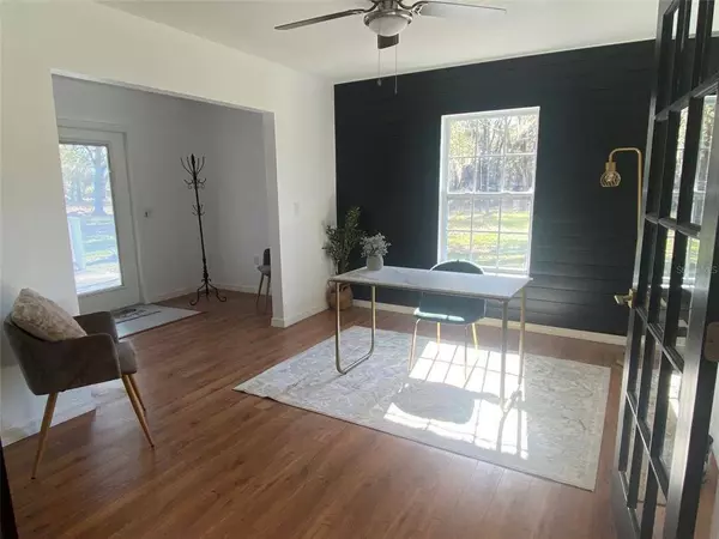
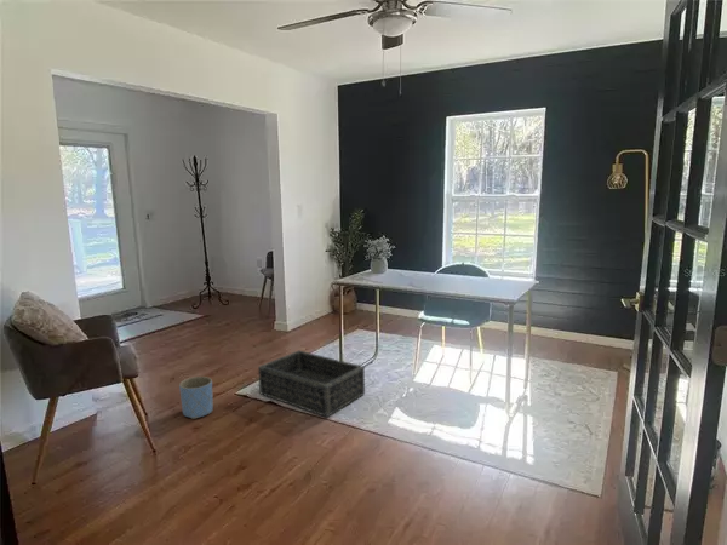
+ basket (311, 380)
+ planter (196, 397)
